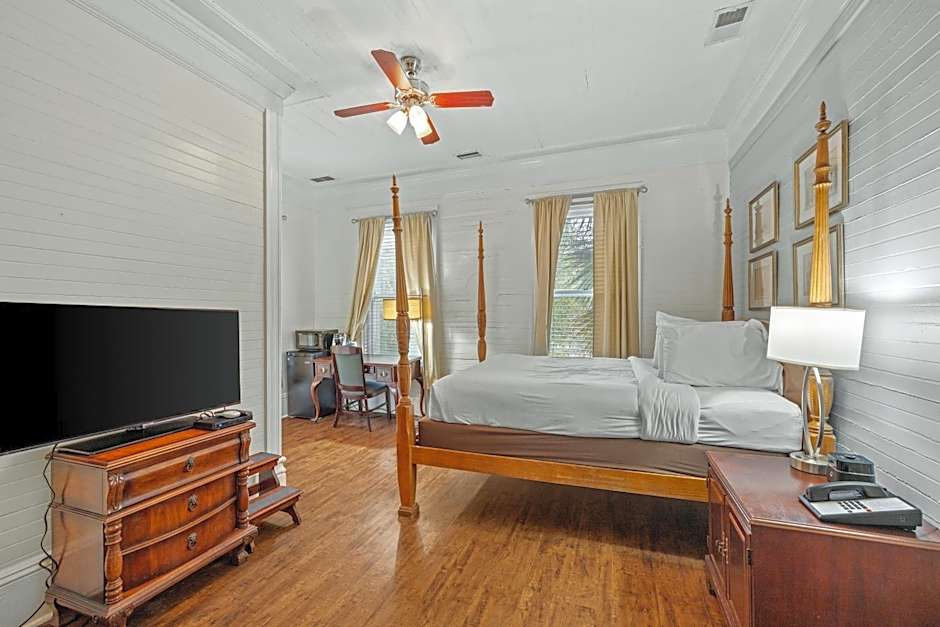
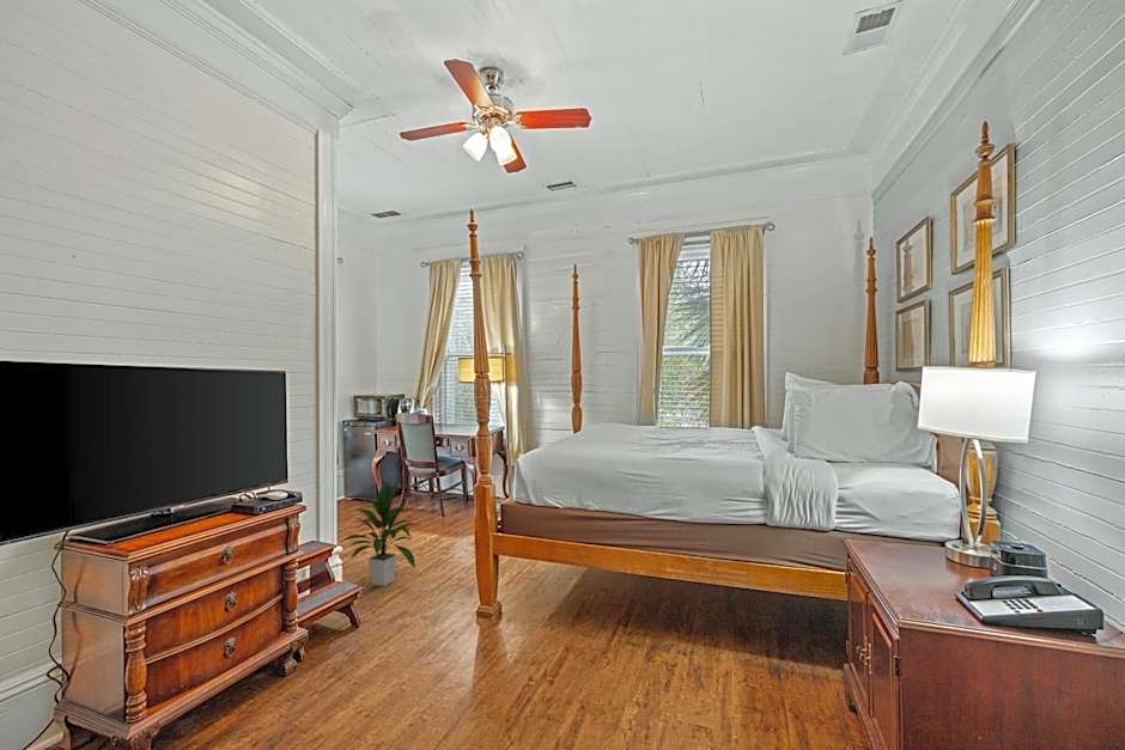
+ indoor plant (383, 533)
